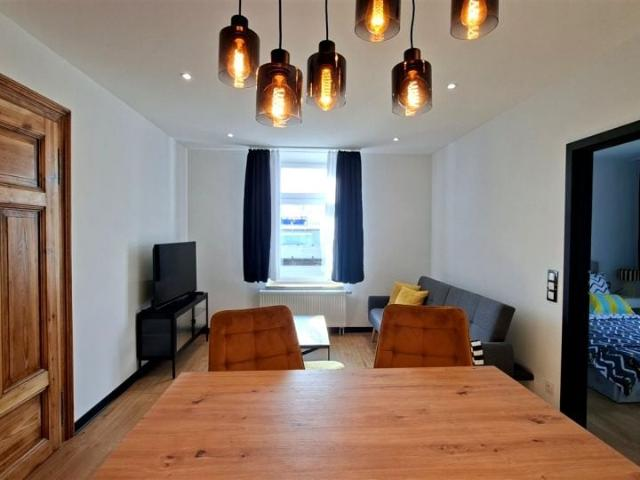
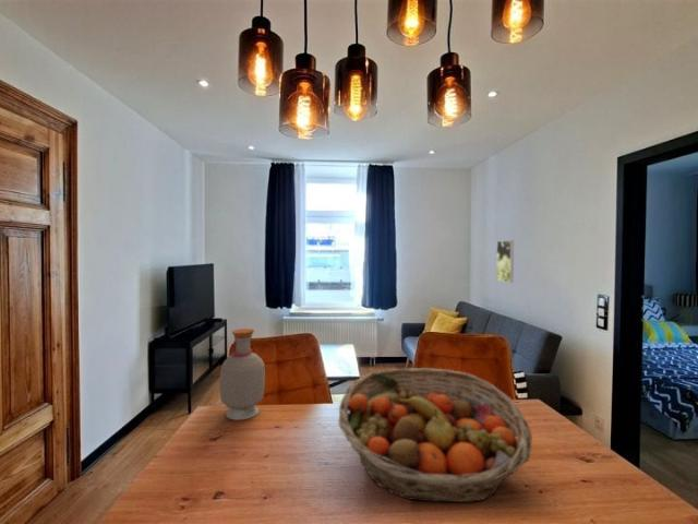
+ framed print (504, 261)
+ bottle (242, 371)
+ fruit basket (429, 427)
